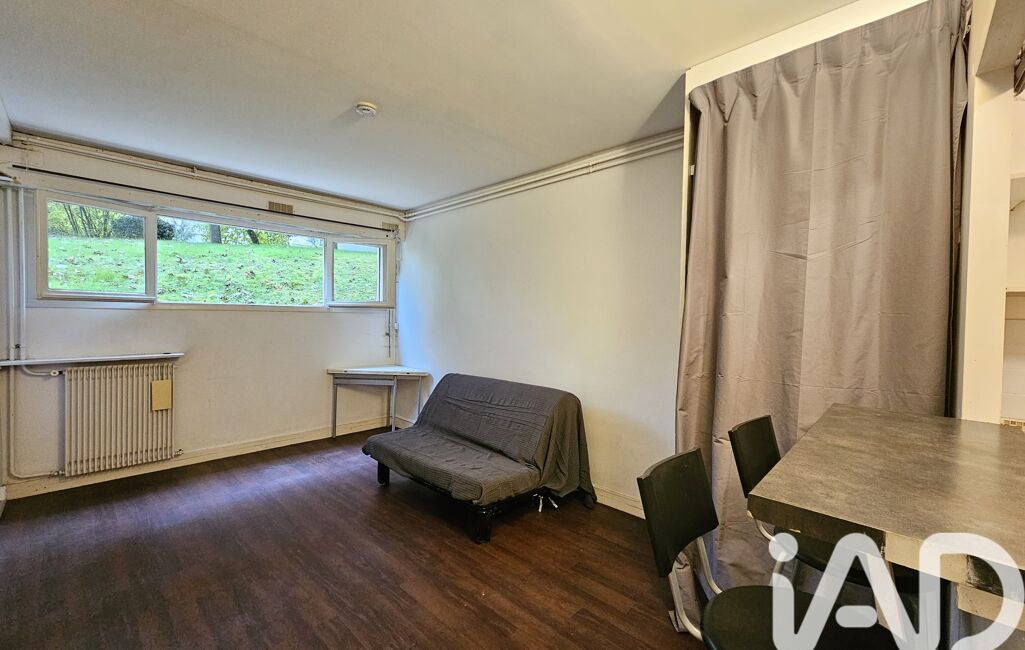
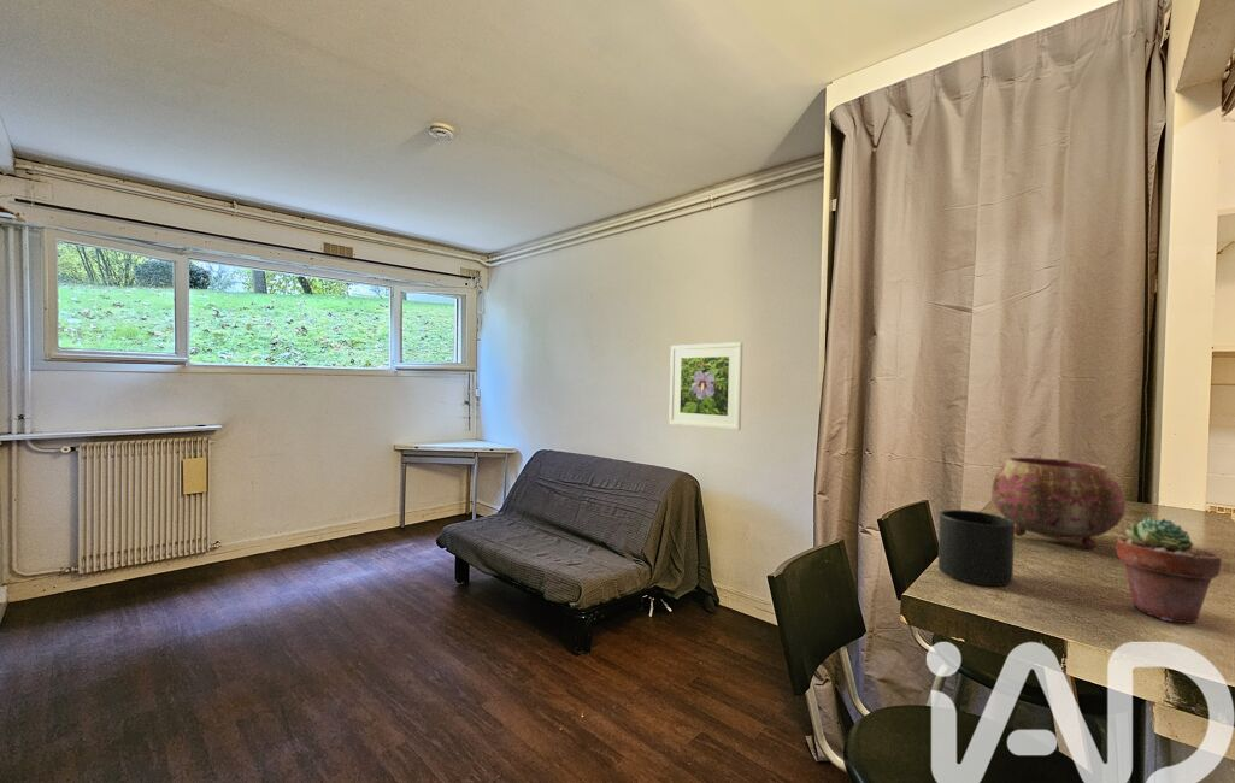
+ potted succulent (1165, 565)
+ bowl (1053, 500)
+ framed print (704, 385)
+ mug (978, 544)
